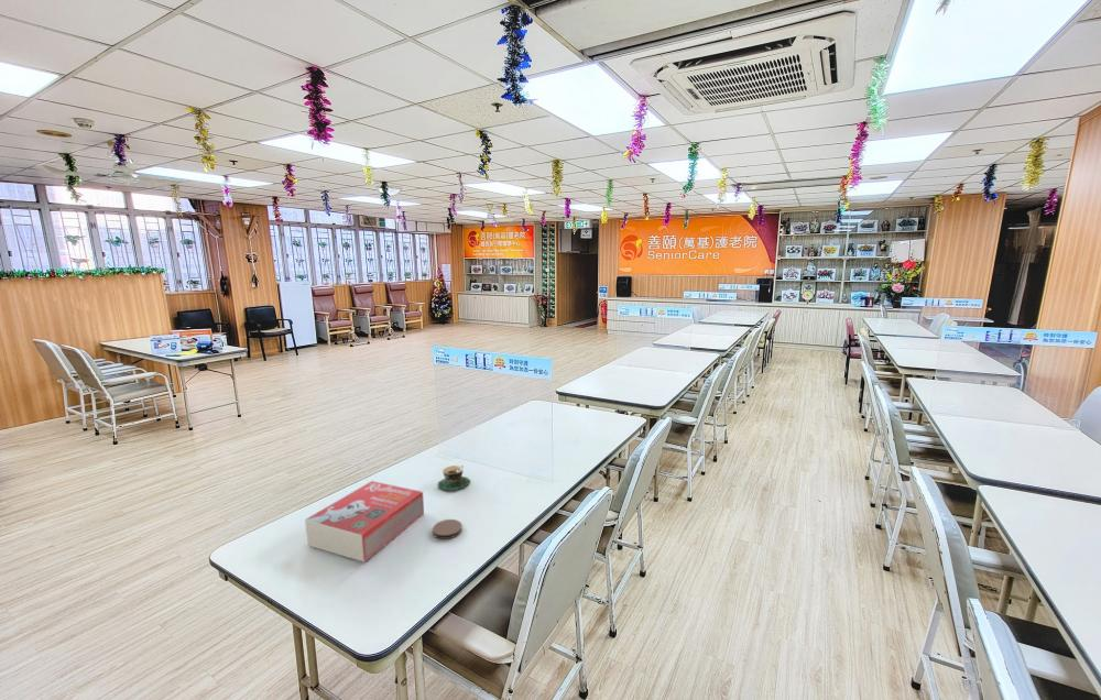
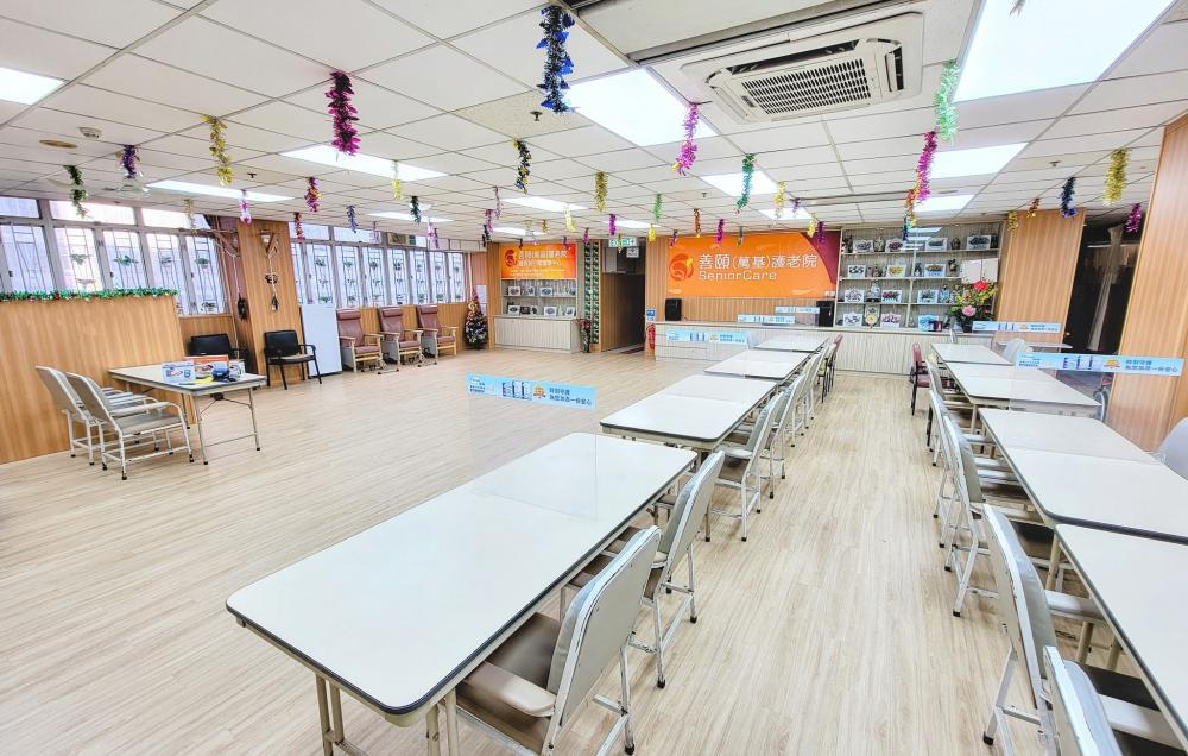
- coaster (447, 528)
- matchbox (368, 516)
- teacup (454, 475)
